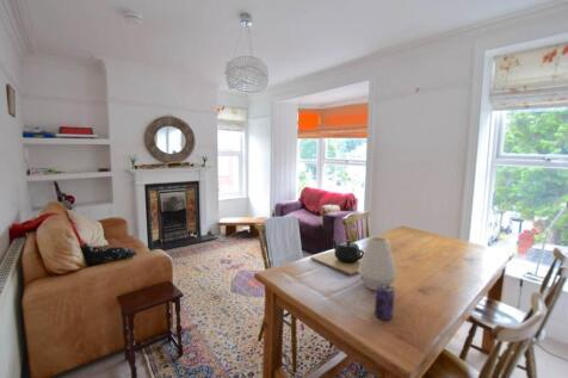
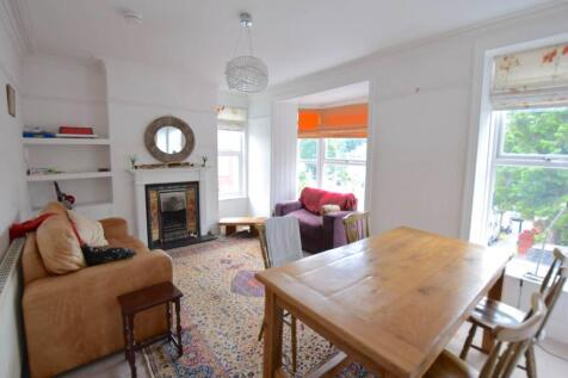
- vase (377, 262)
- teapot (345, 250)
- beverage can (384, 300)
